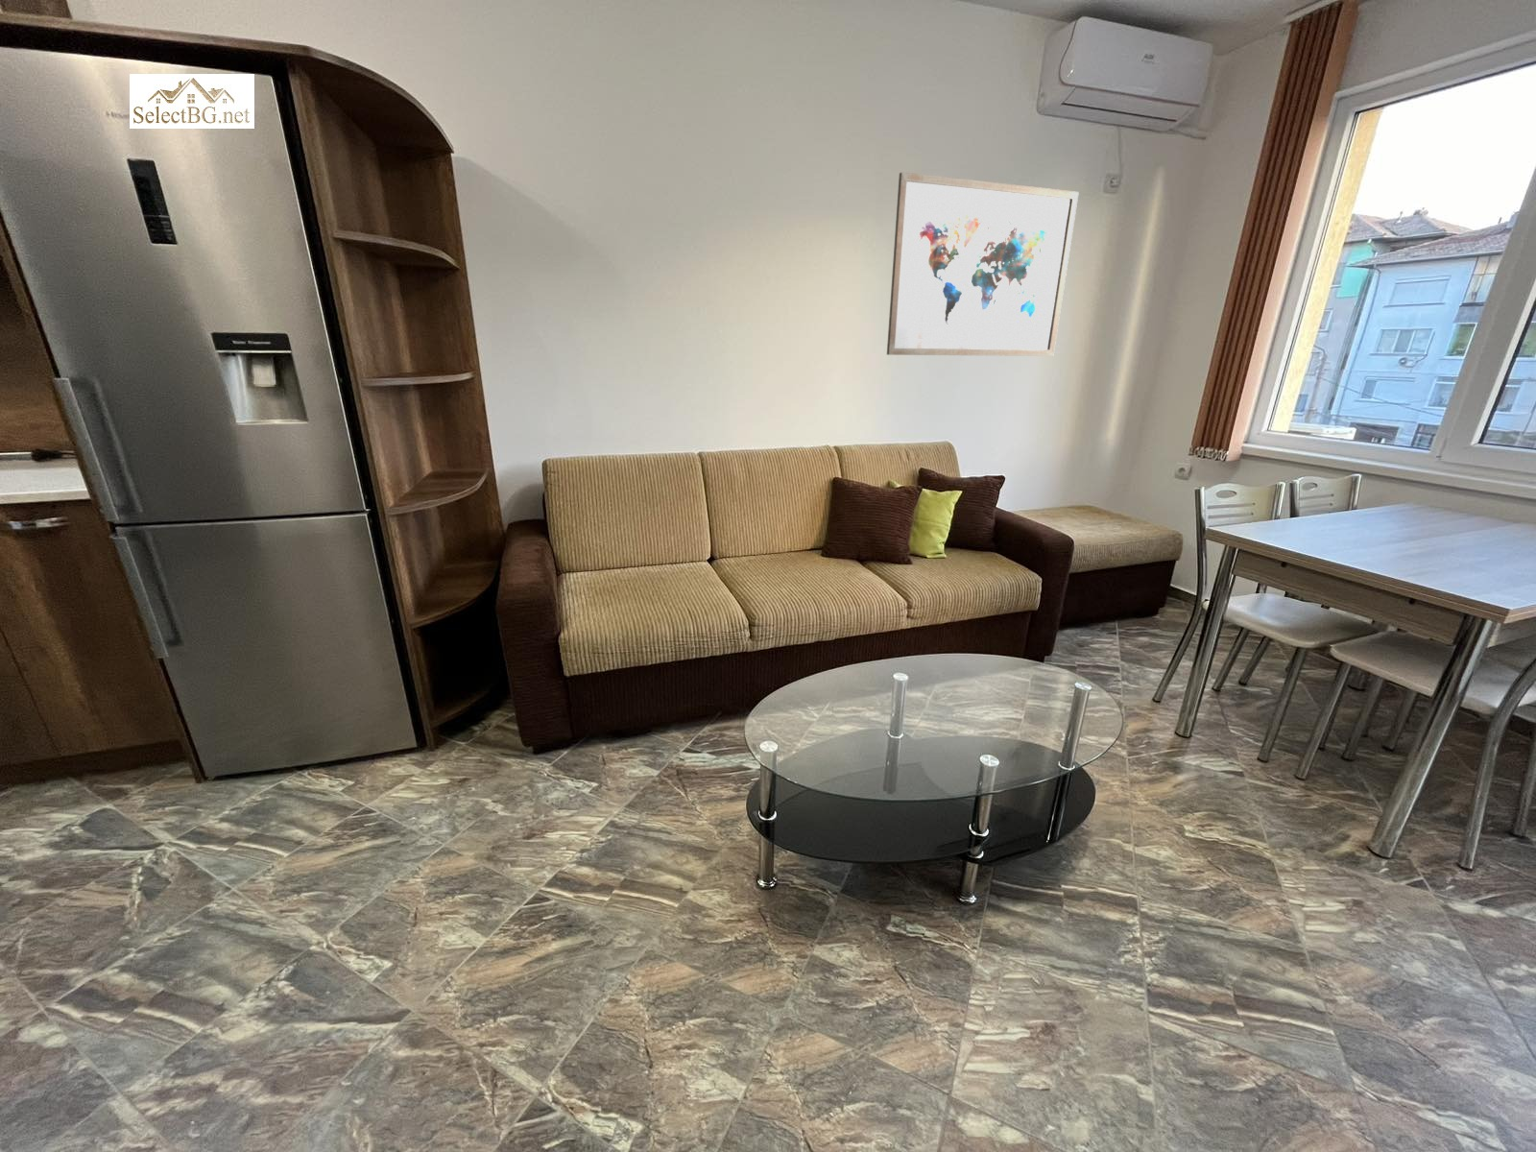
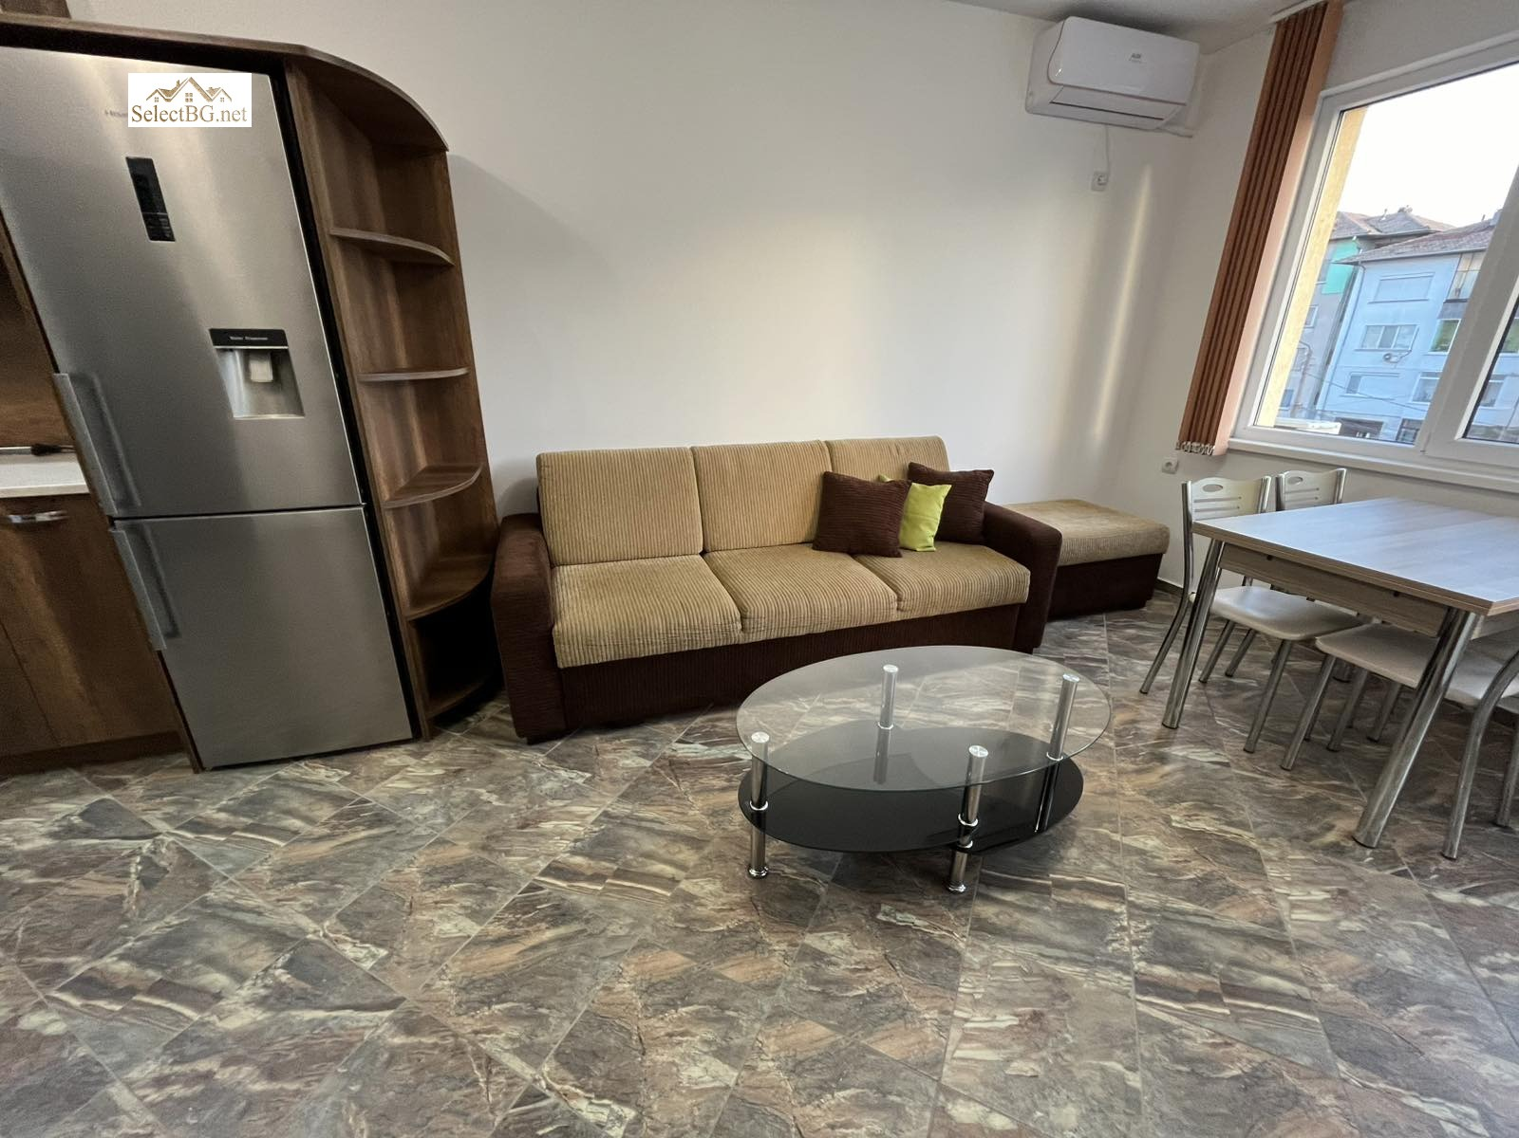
- wall art (983, 272)
